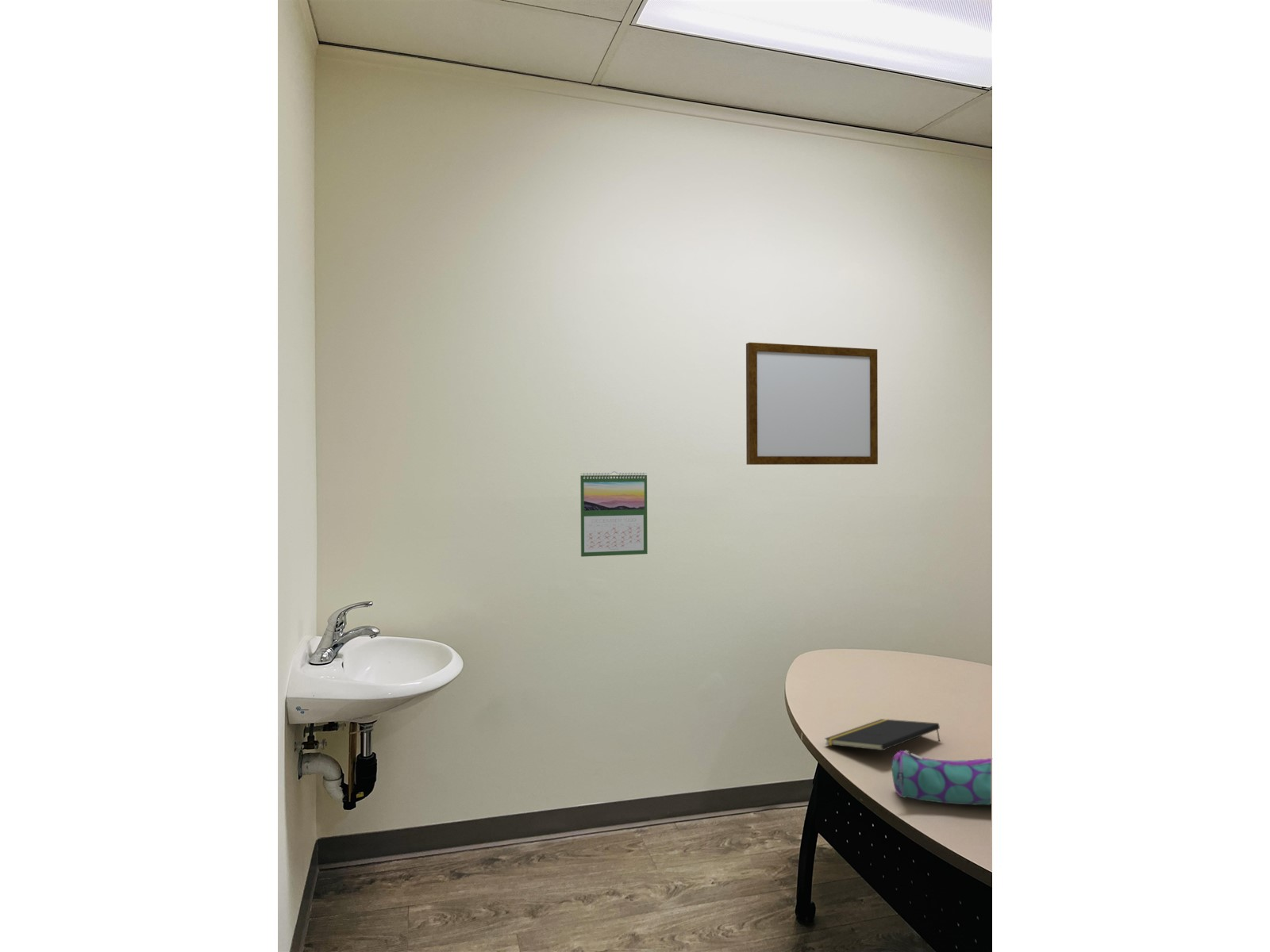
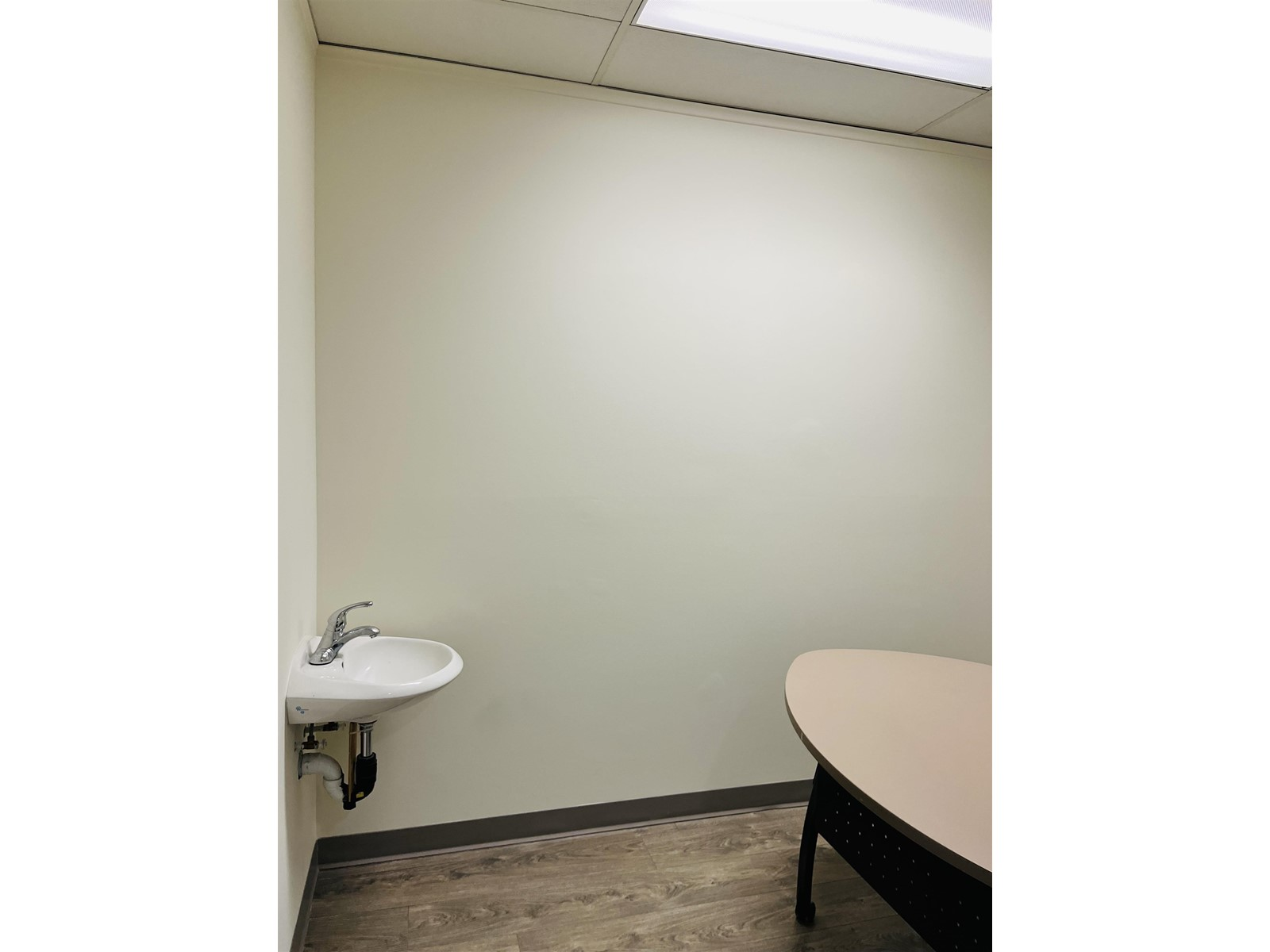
- calendar (614, 513)
- pencil case (947, 777)
- writing board (813, 405)
- notepad (882, 733)
